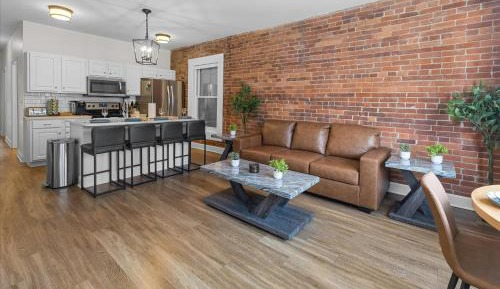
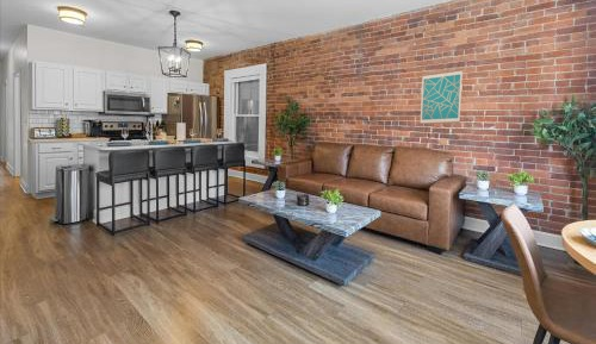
+ wall art (440, 98)
